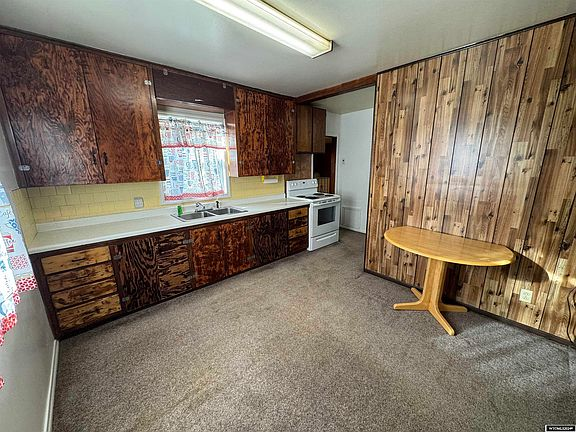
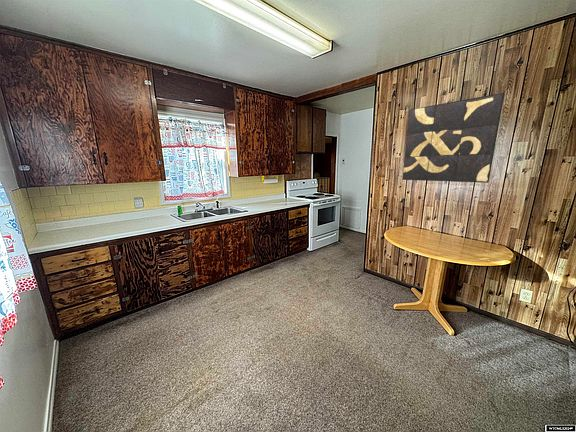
+ wall art (445, 143)
